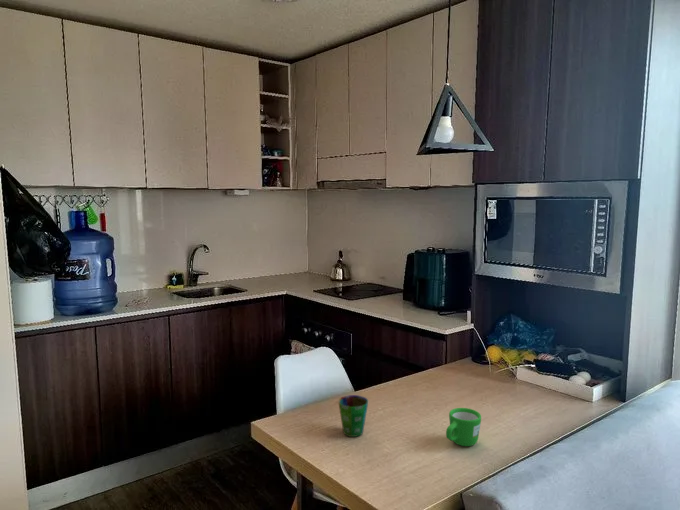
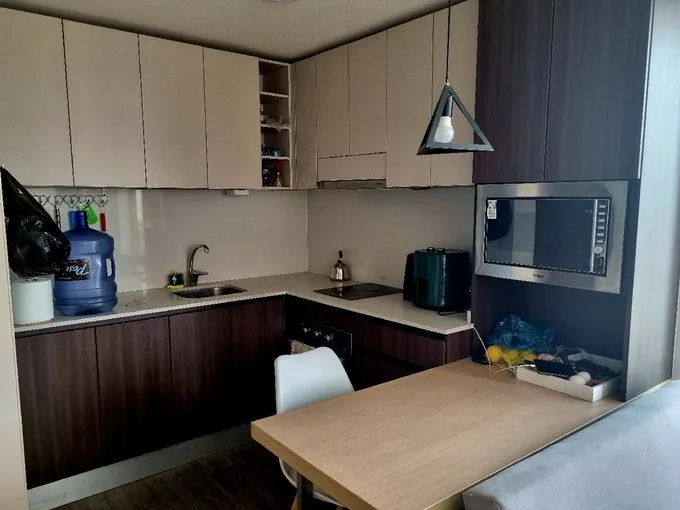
- mug (460, 429)
- cup (350, 415)
